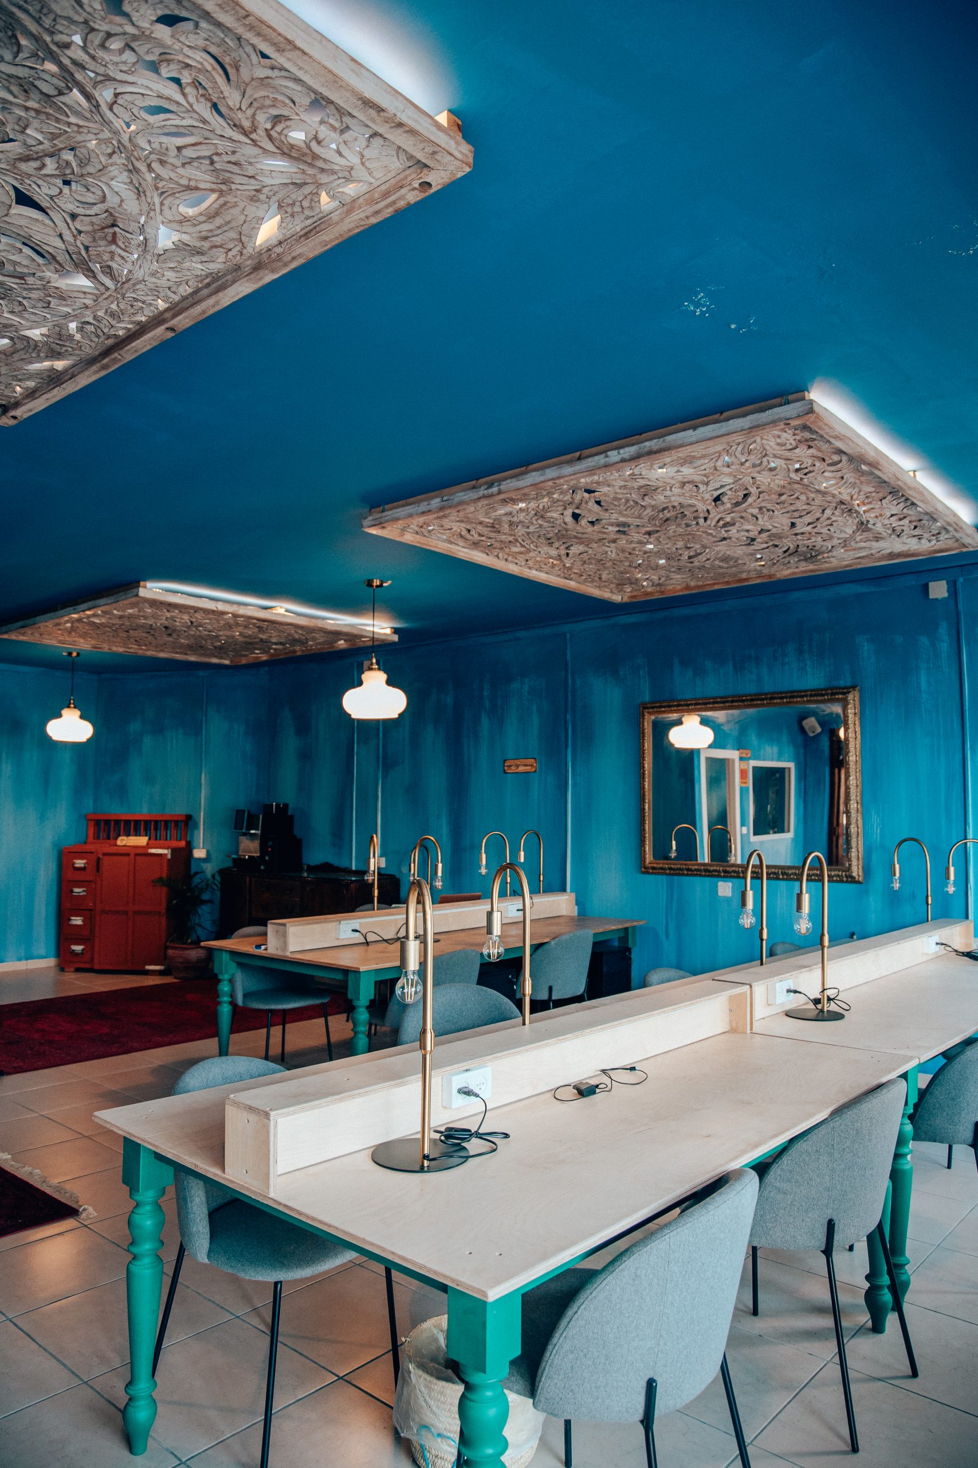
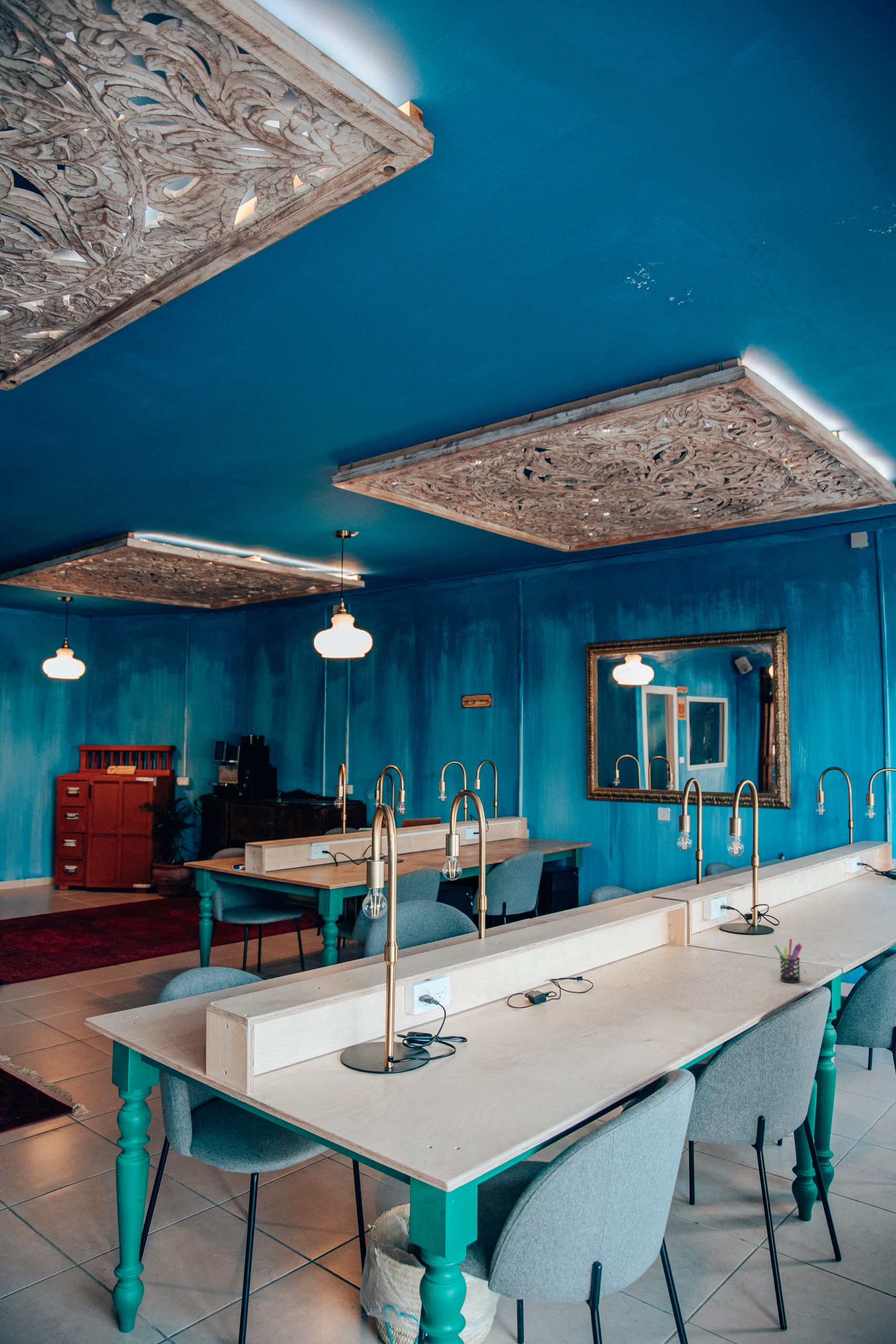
+ pen holder (787, 960)
